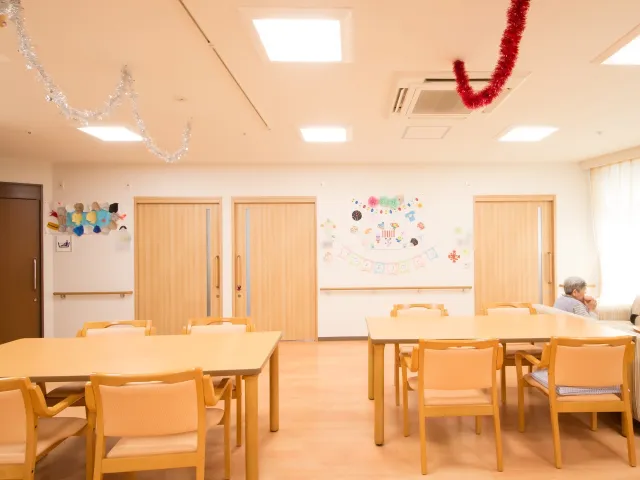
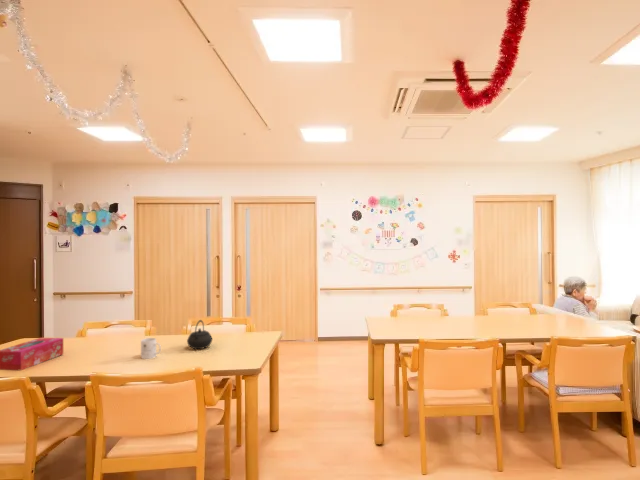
+ tissue box (31, 352)
+ kettle (200, 333)
+ mug (151, 348)
